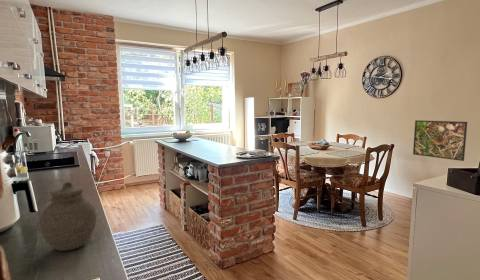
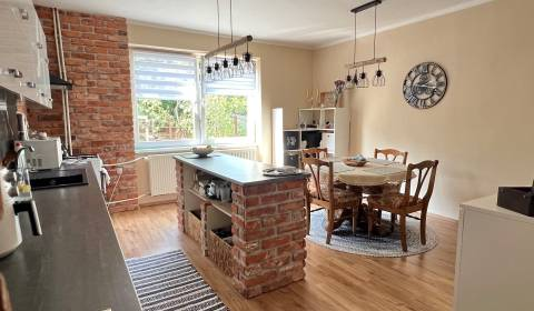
- jar (69, 214)
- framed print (438, 139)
